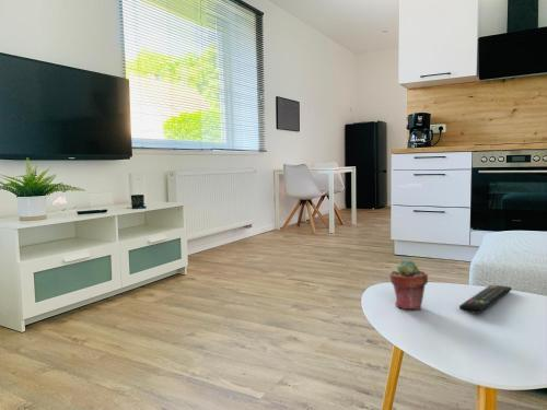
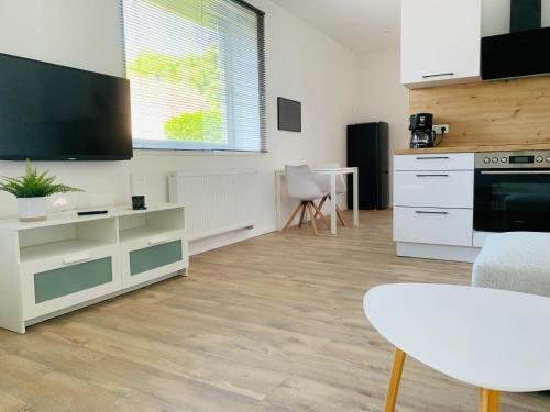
- remote control (487, 297)
- potted succulent (408, 282)
